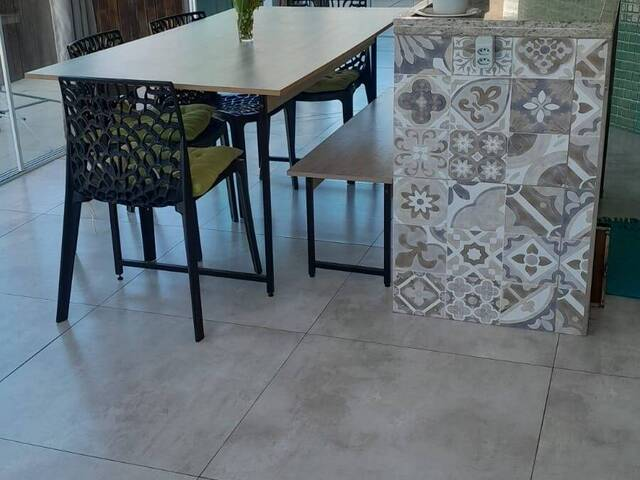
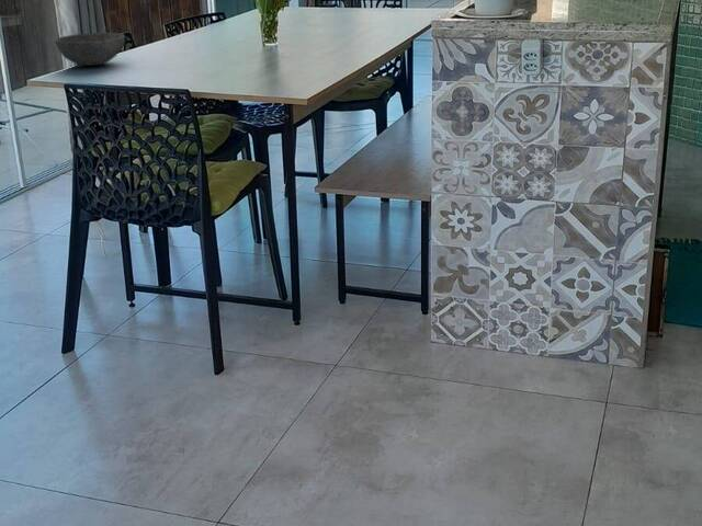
+ bowl (91, 50)
